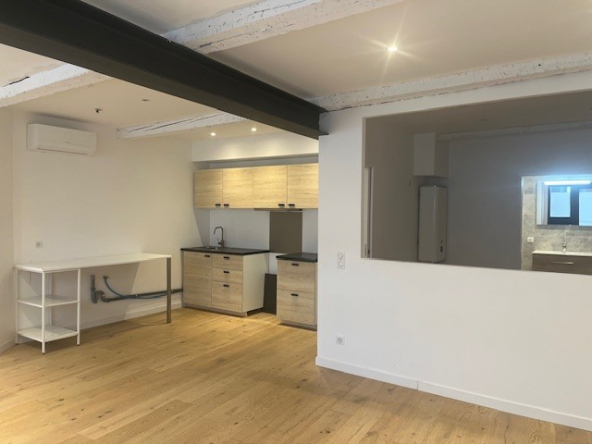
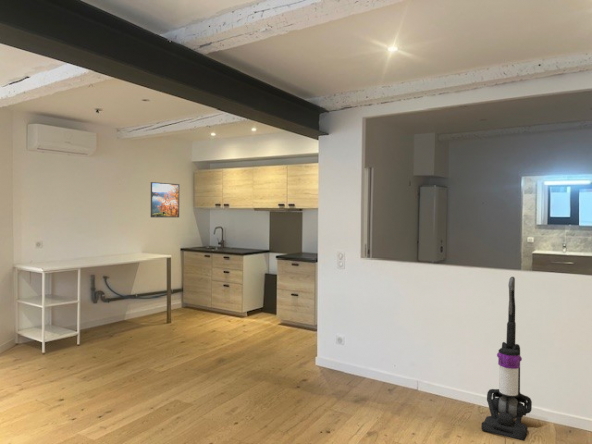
+ vacuum cleaner (508, 351)
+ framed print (165, 200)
